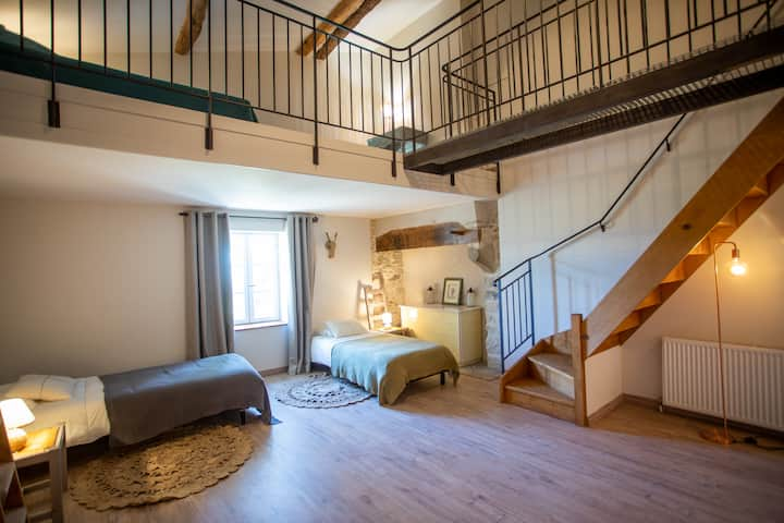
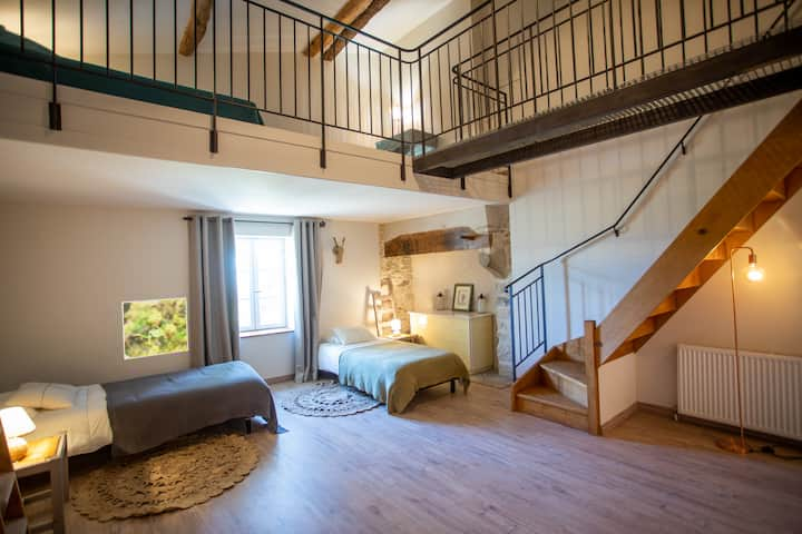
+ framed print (156, 327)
